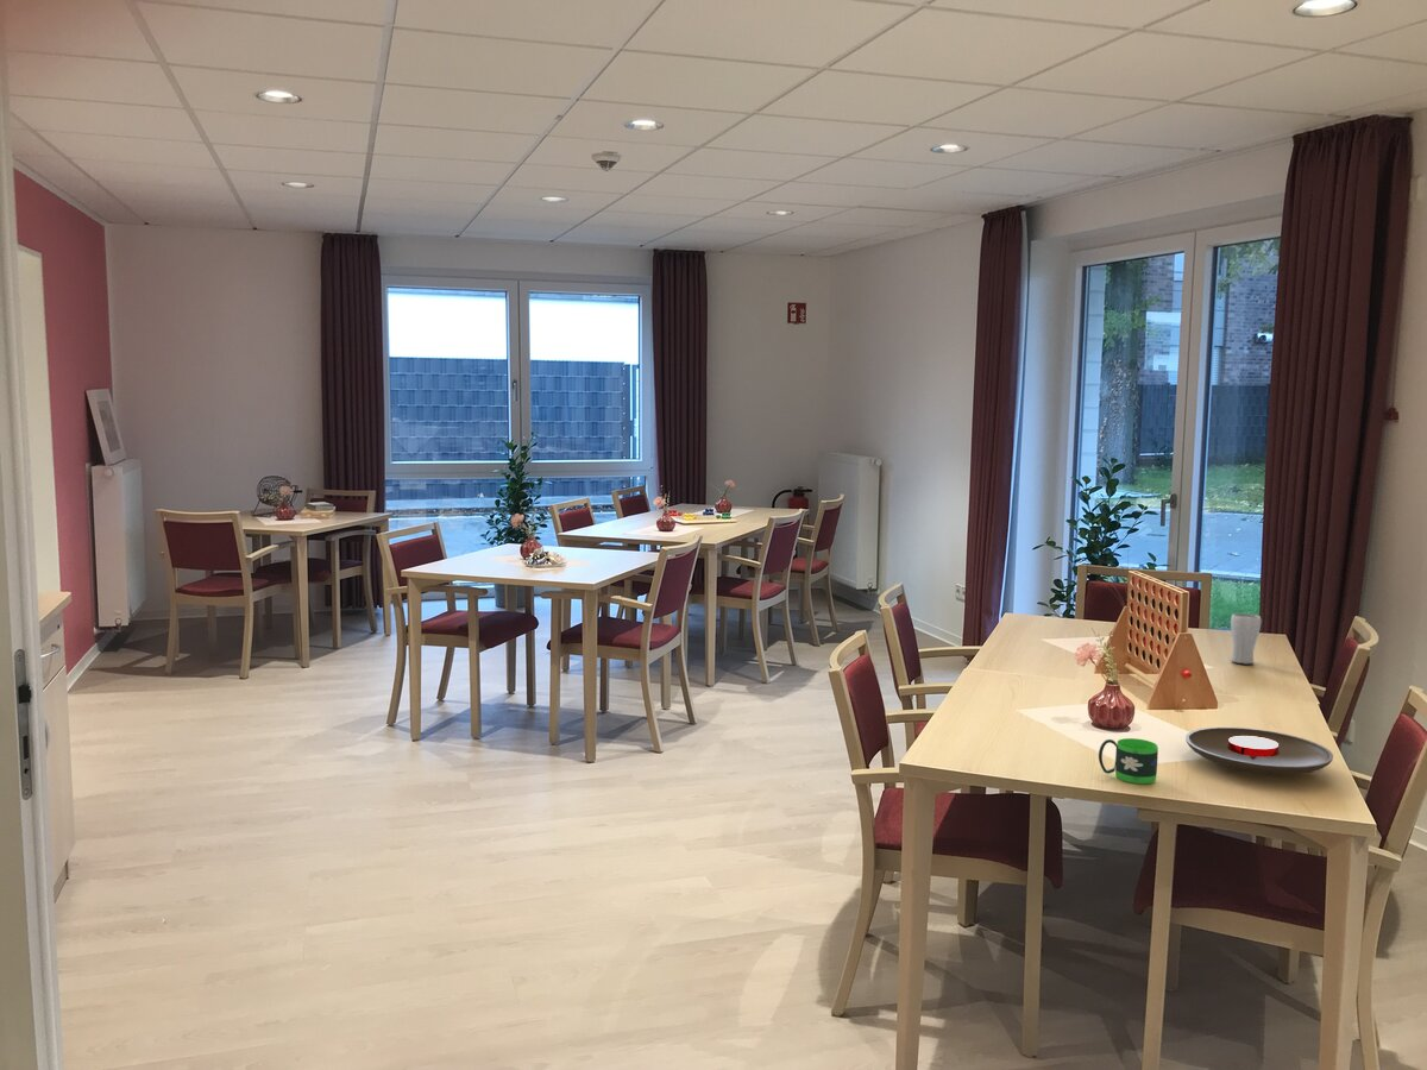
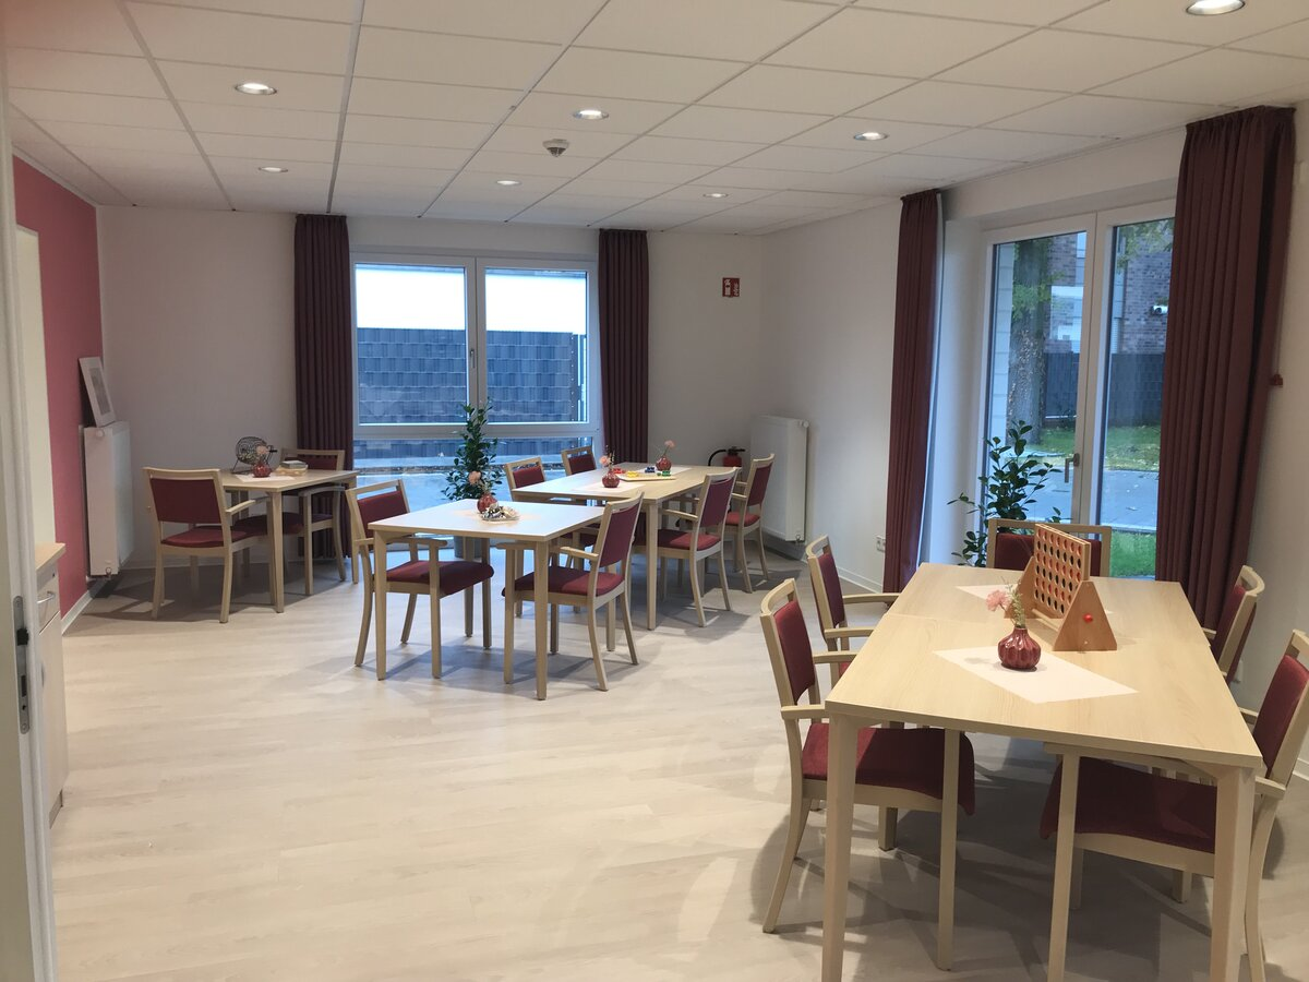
- drinking glass (1244, 638)
- plate (1257, 753)
- mug (1127, 759)
